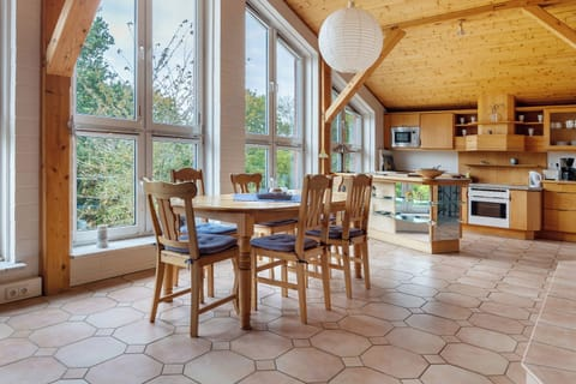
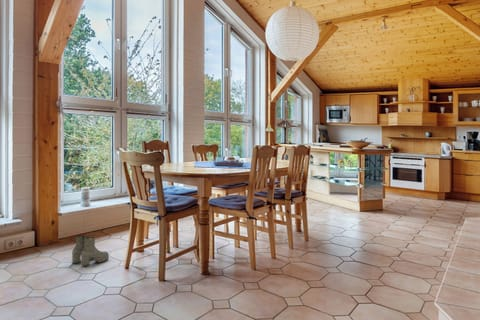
+ boots (90, 248)
